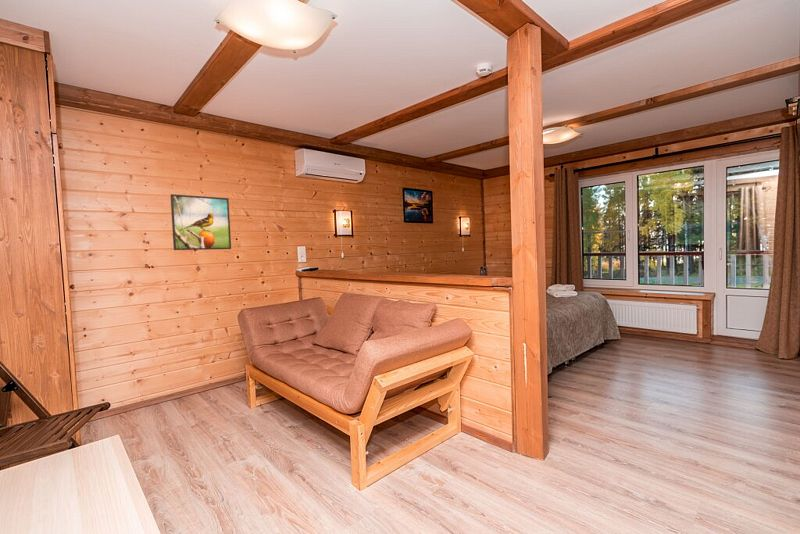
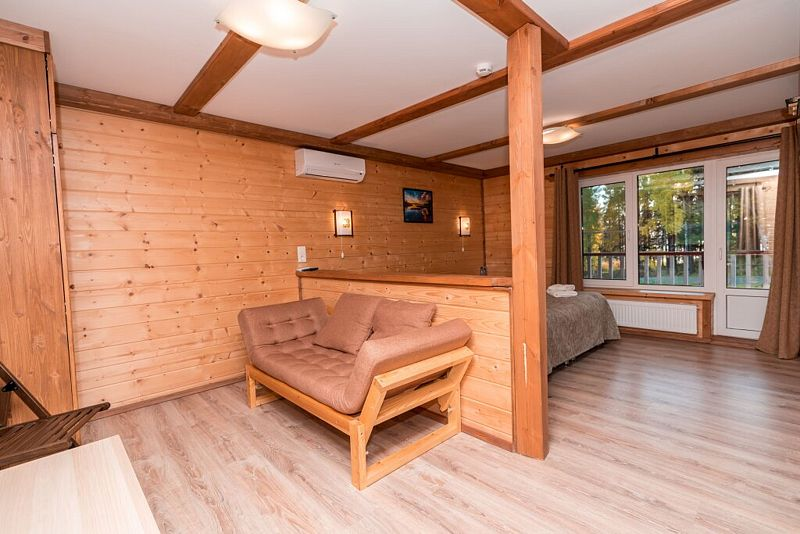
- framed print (202, 223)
